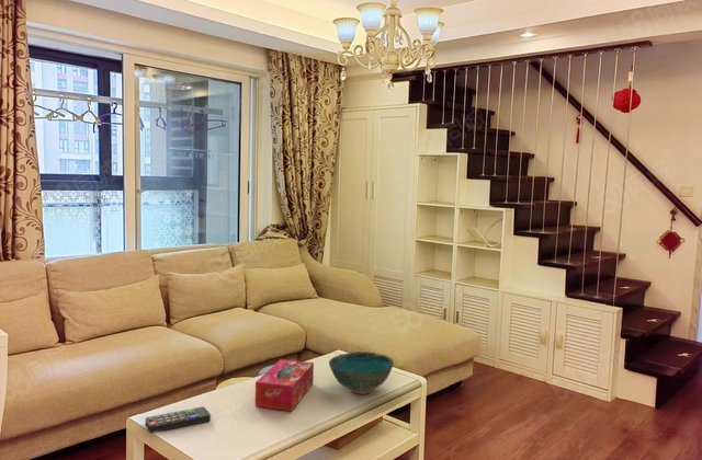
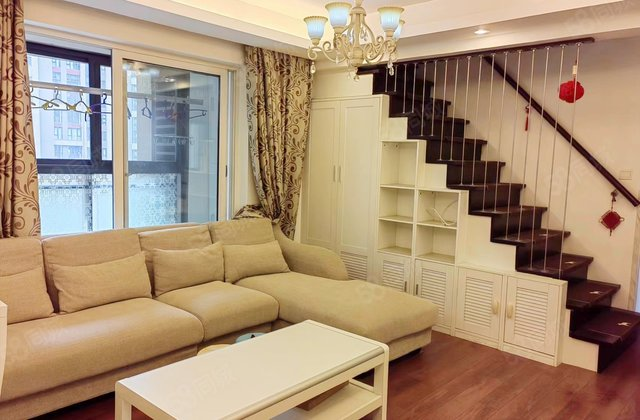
- tissue box (285, 383)
- bowl (360, 375)
- remote control (178, 418)
